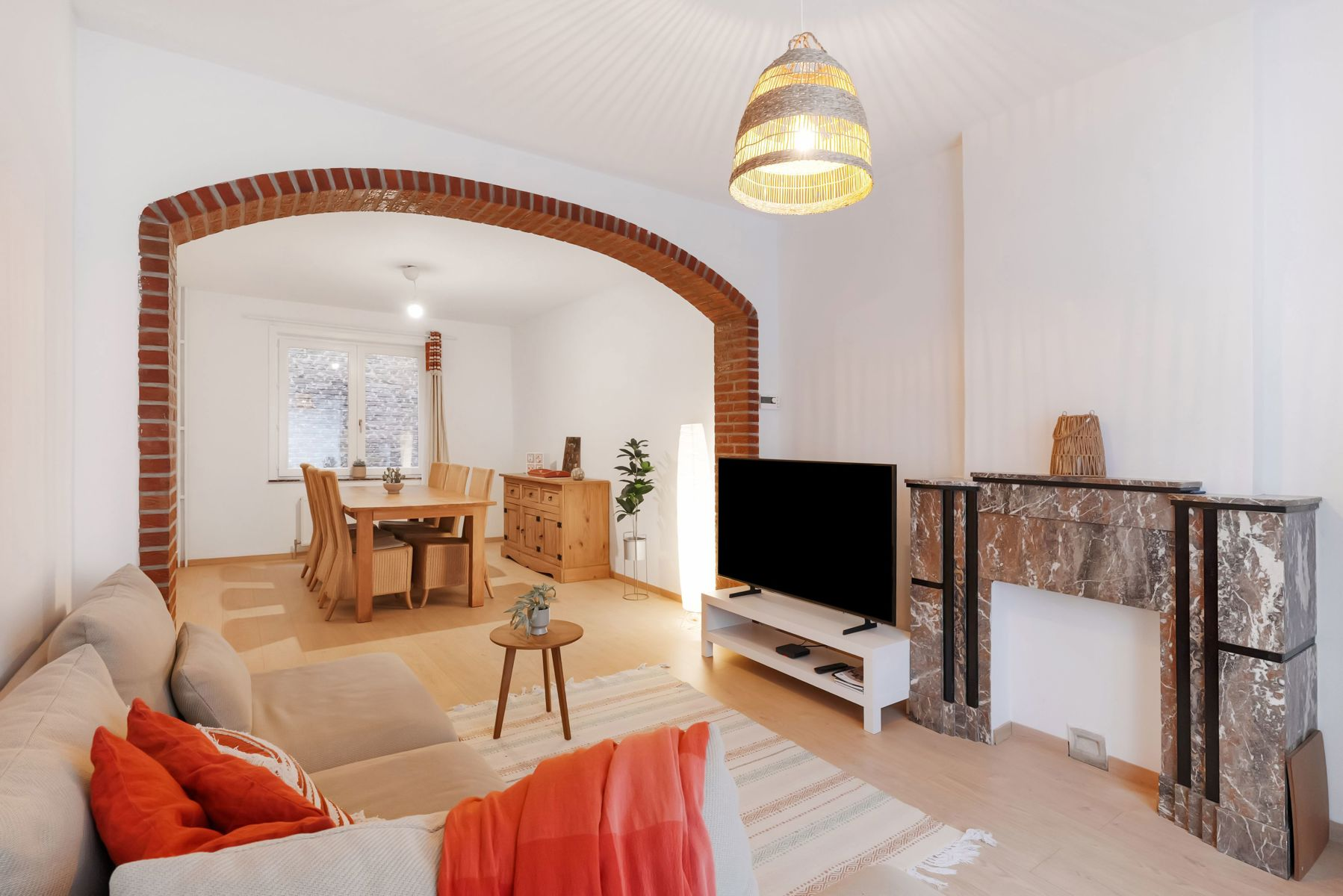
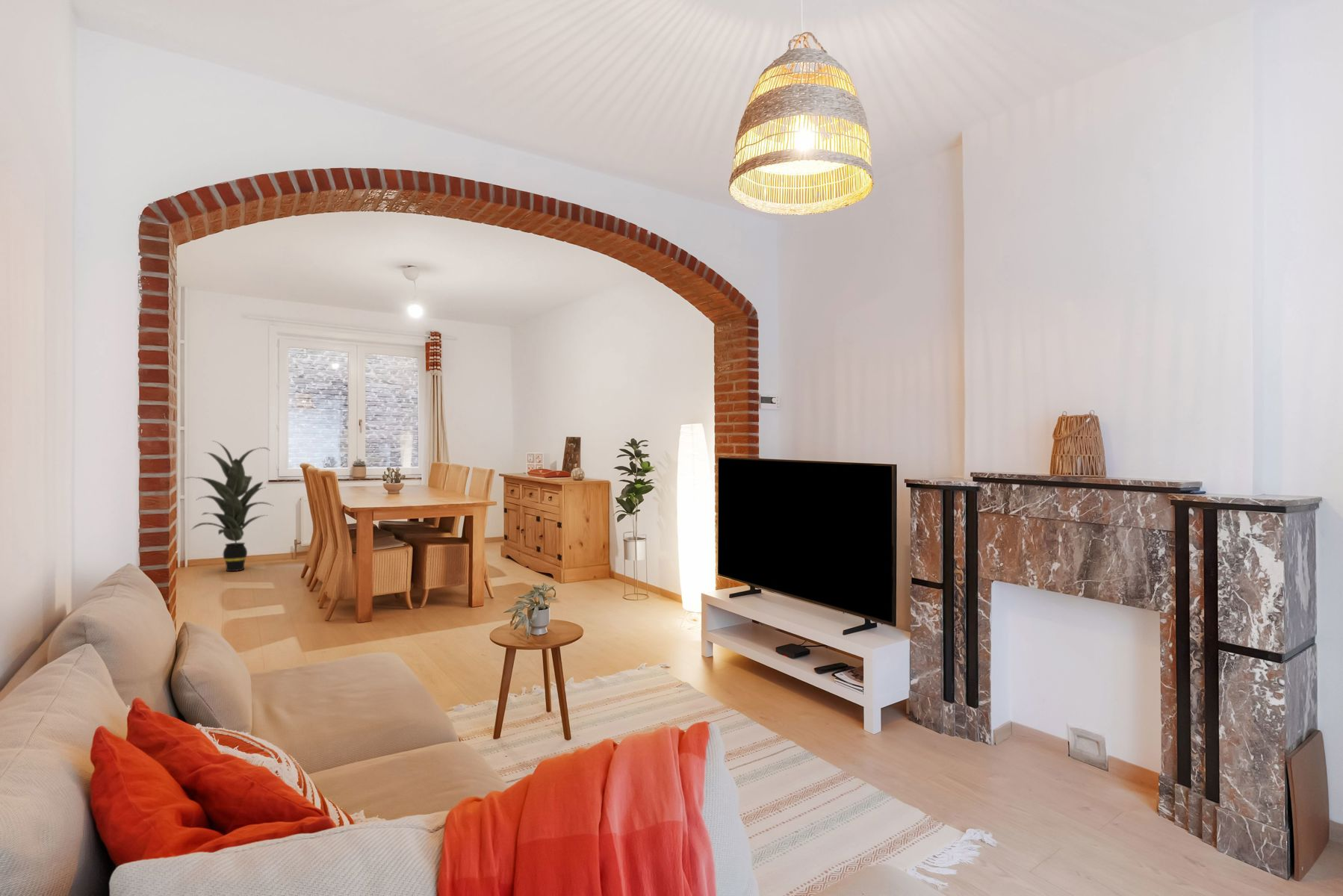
+ indoor plant (229, 505)
